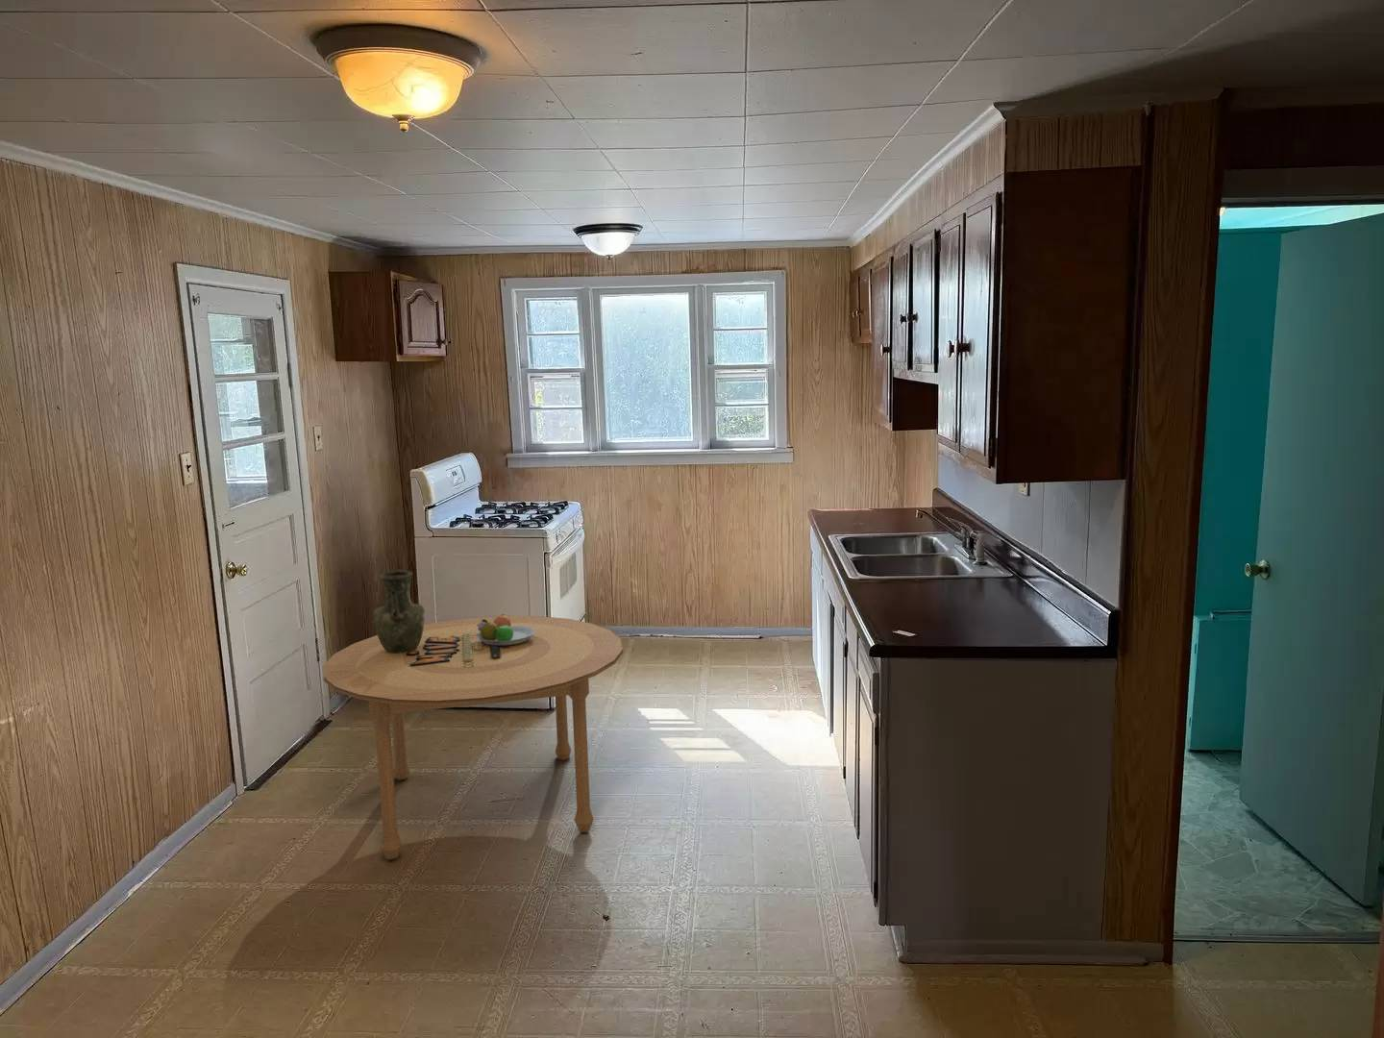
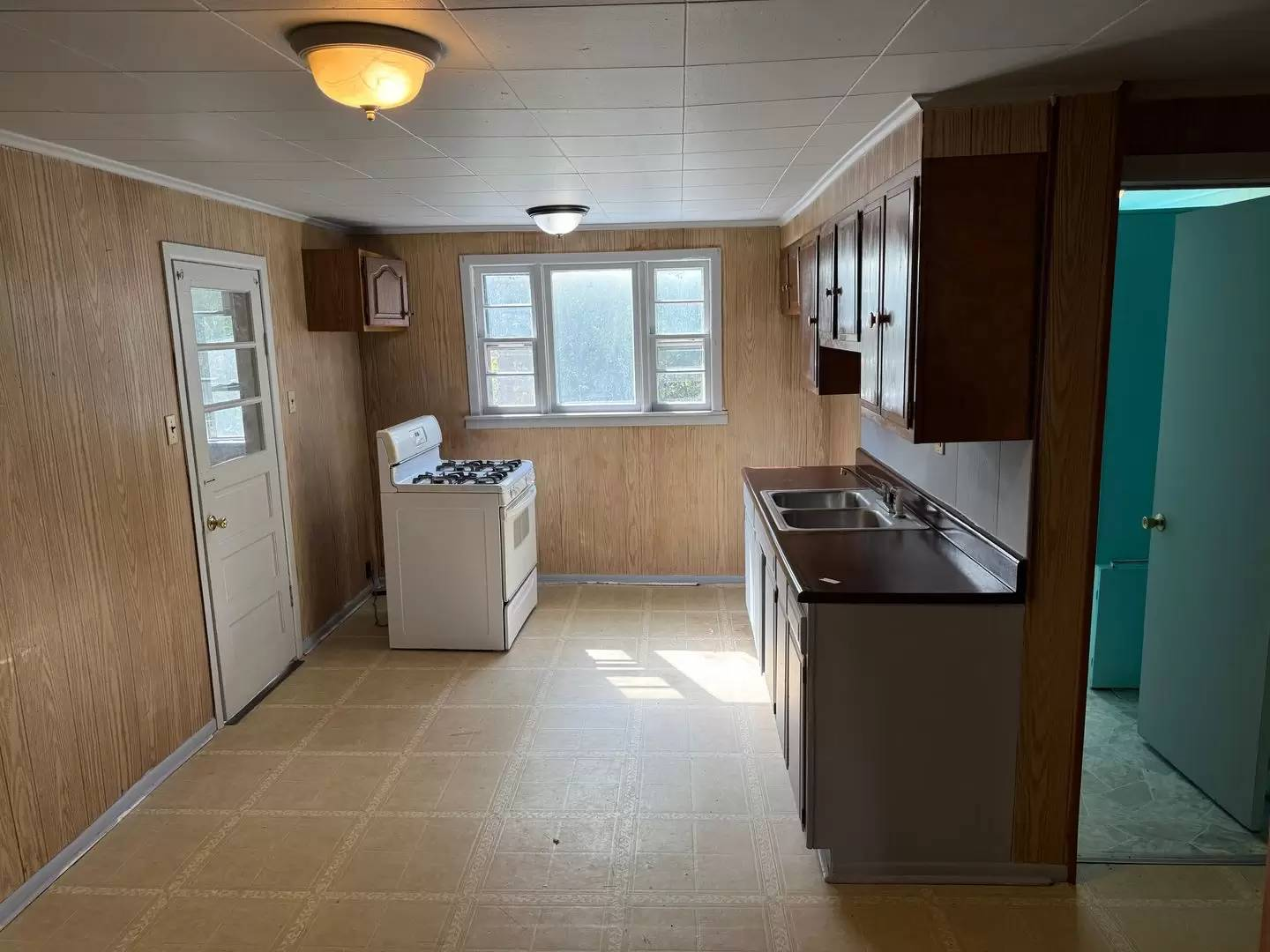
- dining table (482, 703)
- pitcher (398, 613)
- fruit bowl (503, 629)
